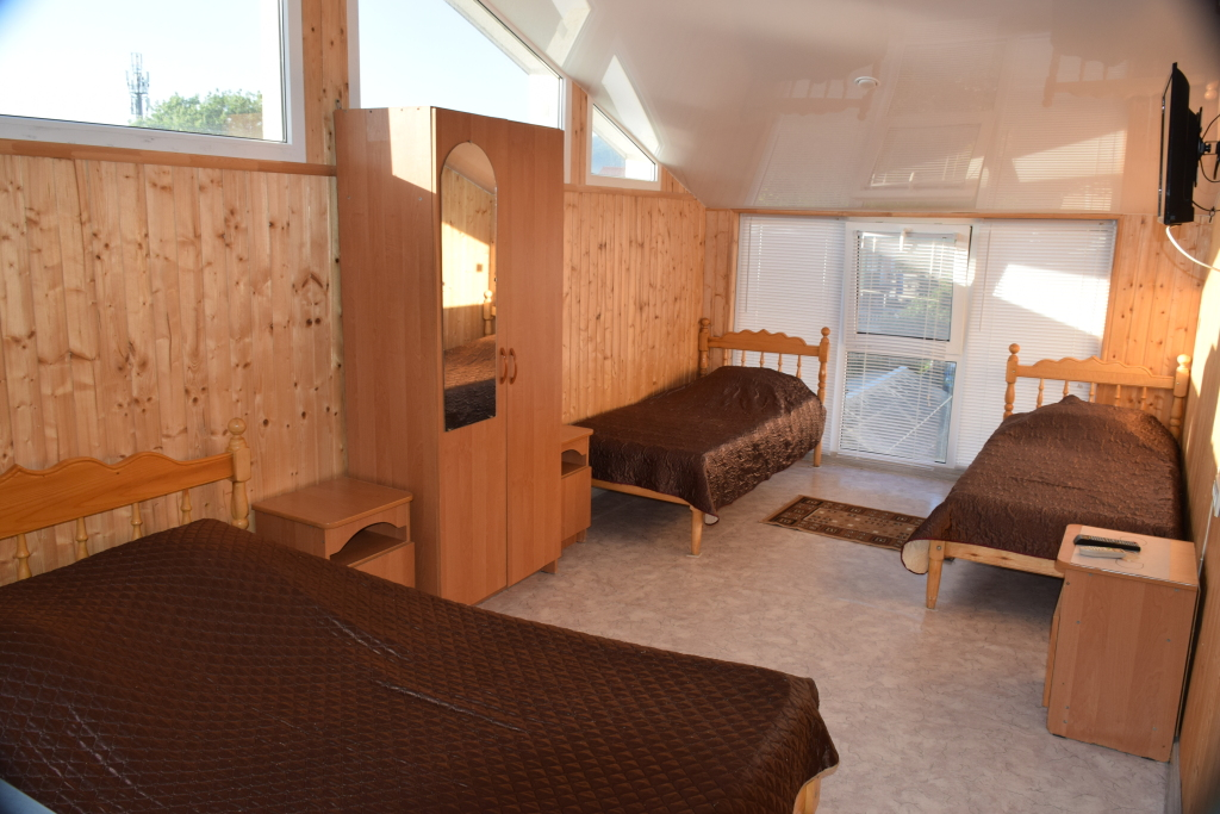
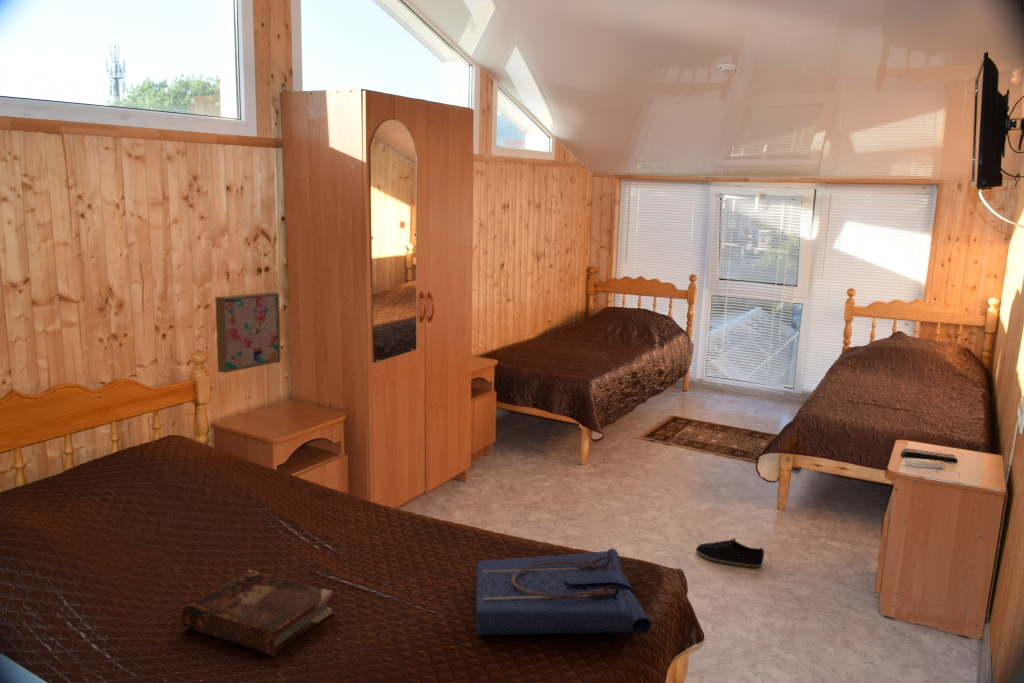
+ wall art (249, 330)
+ book (258, 610)
+ shoe (729, 548)
+ tote bag (556, 588)
